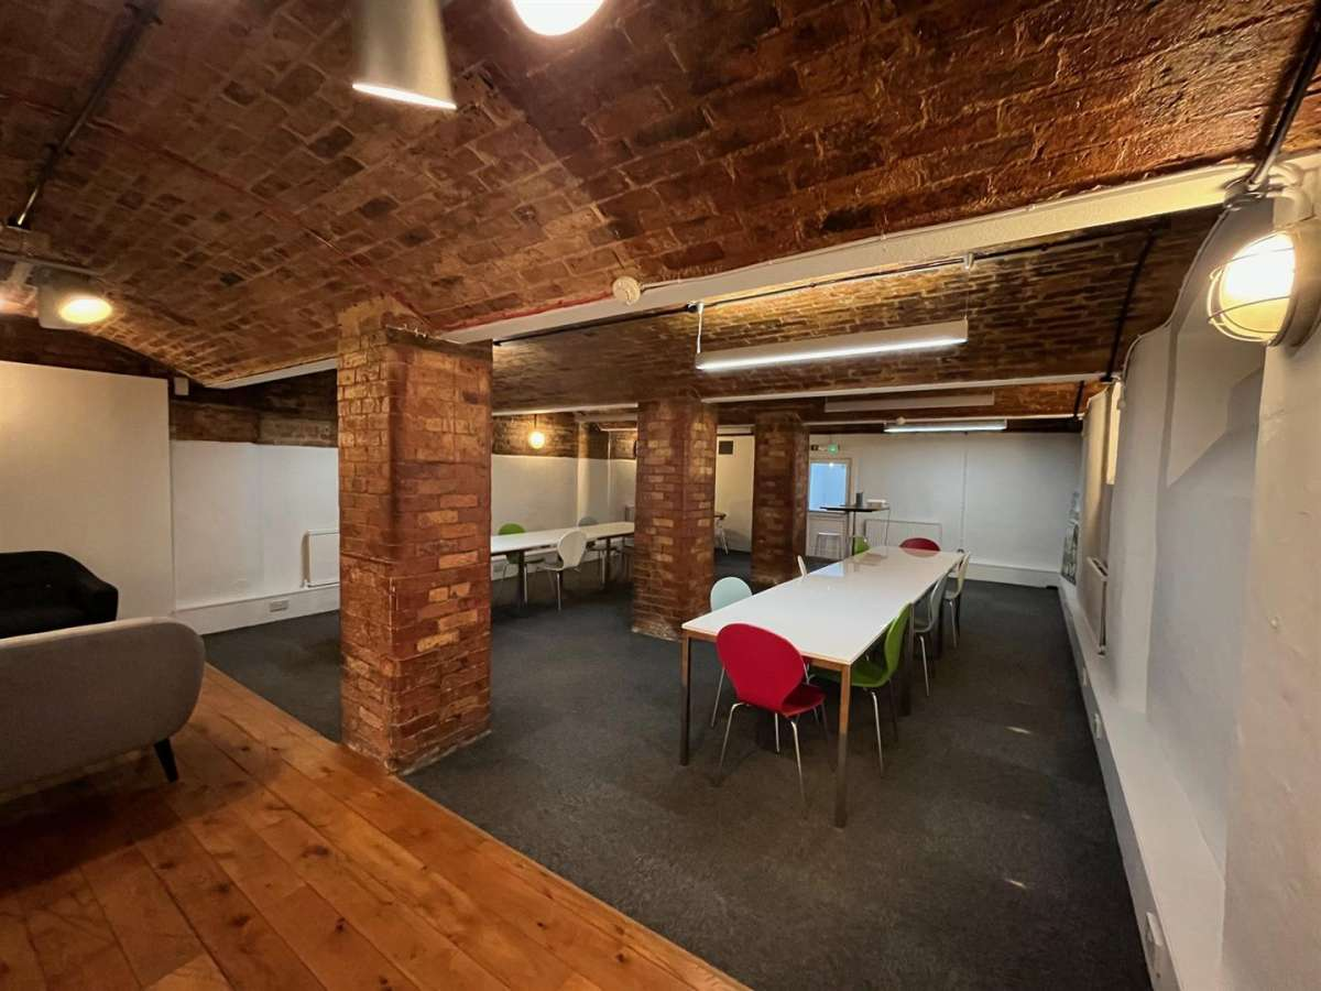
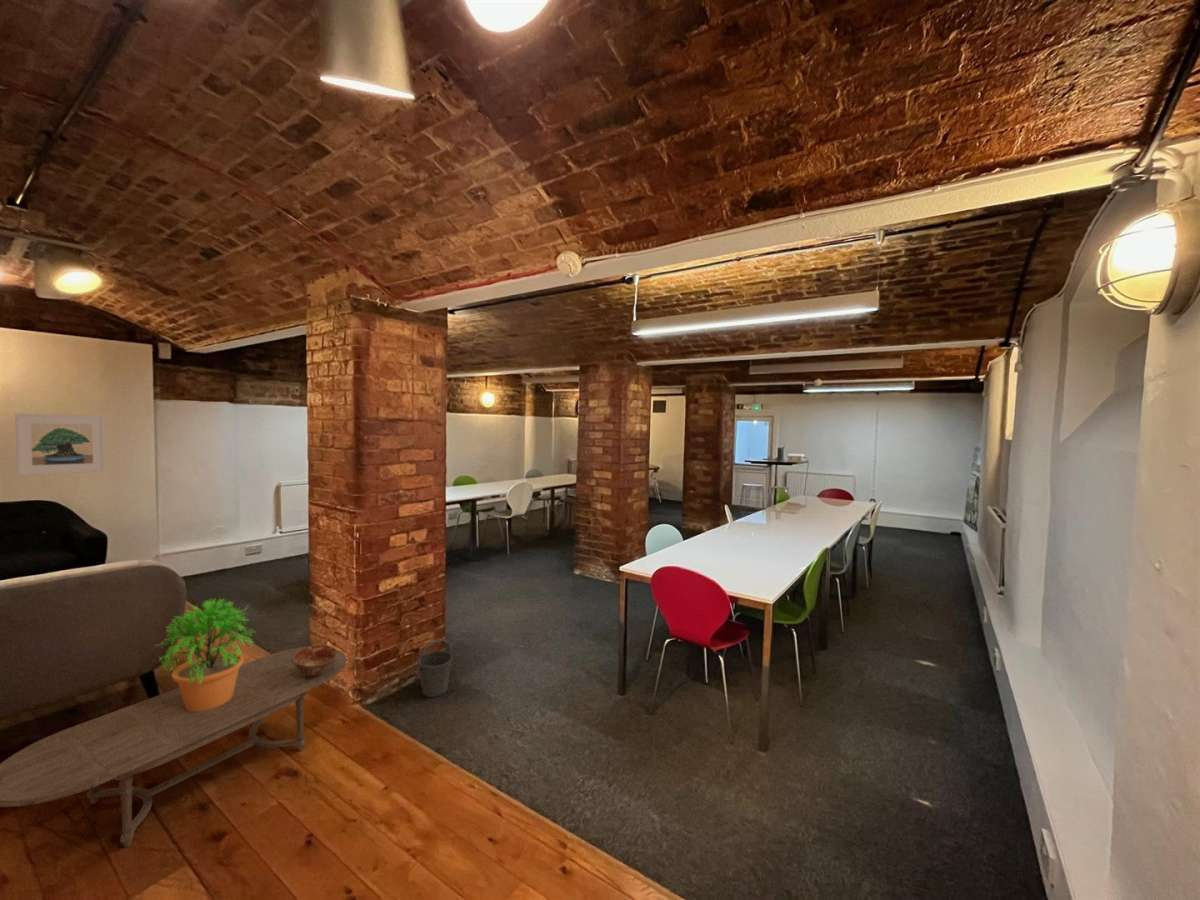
+ coffee table (204, 738)
+ potted plant (208, 650)
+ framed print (63, 444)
+ ceramic bowl (314, 663)
+ bucket (435, 665)
